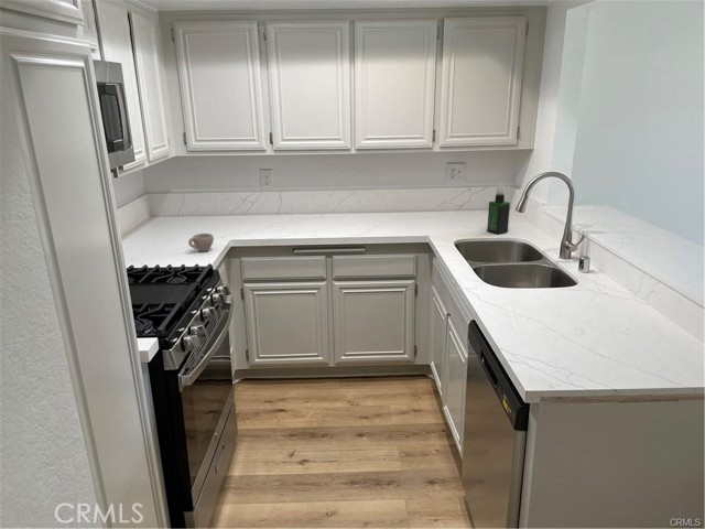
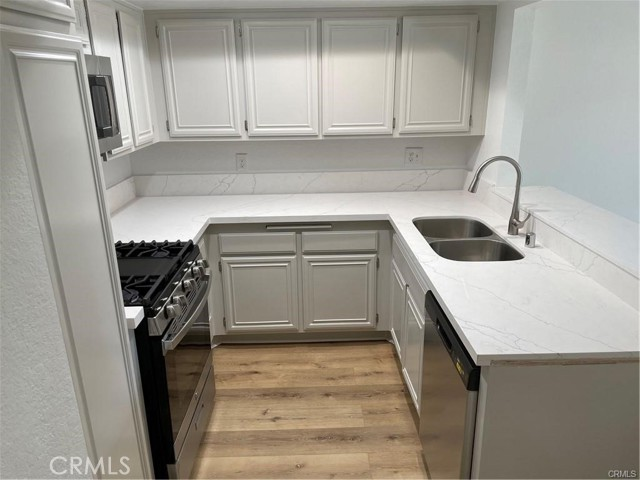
- cup (200, 242)
- spray bottle (499, 208)
